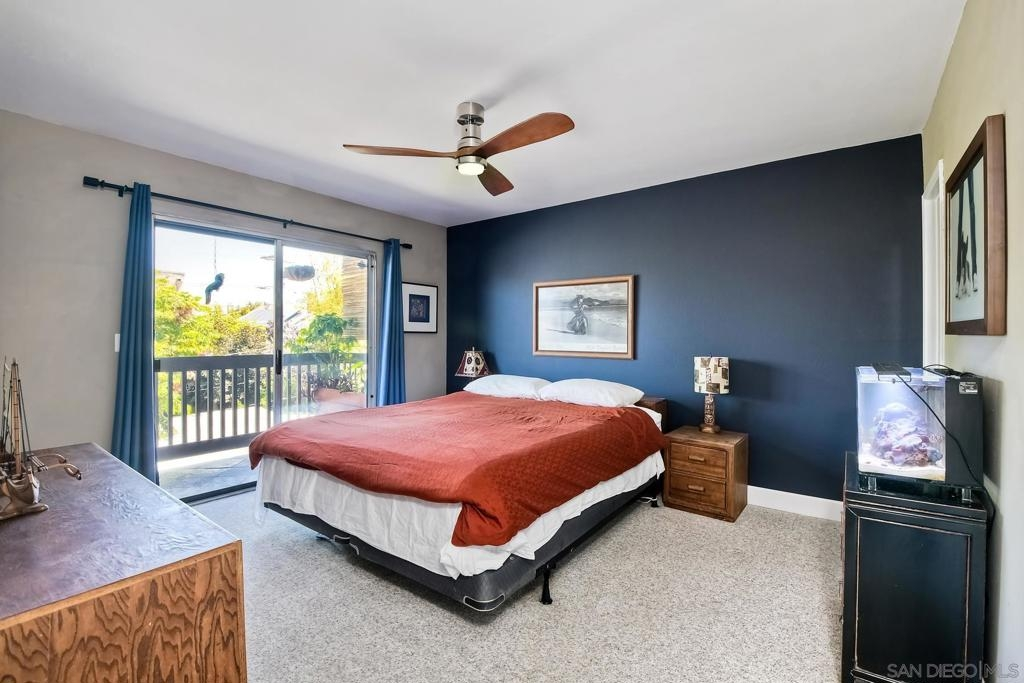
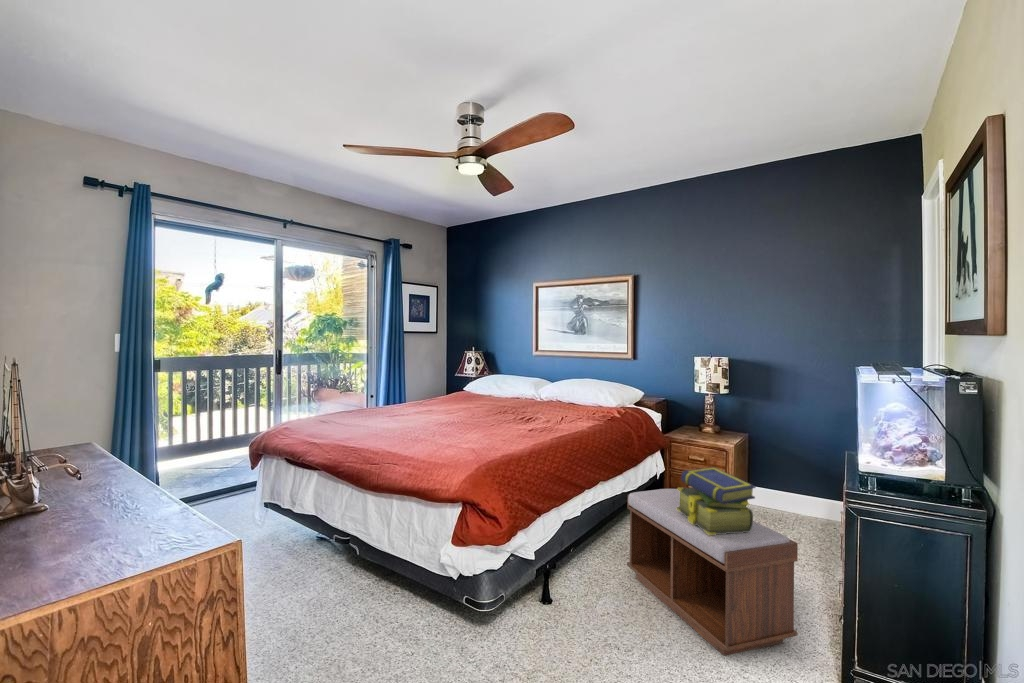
+ stack of books (716, 498)
+ bench (699, 558)
